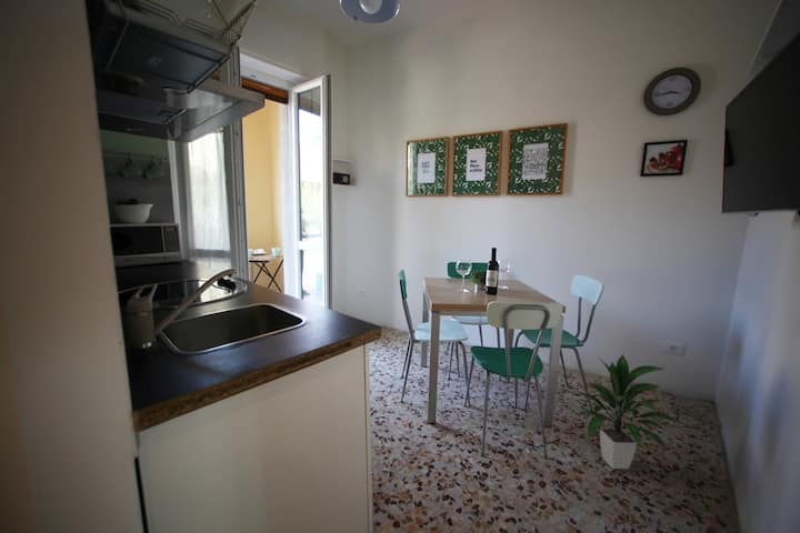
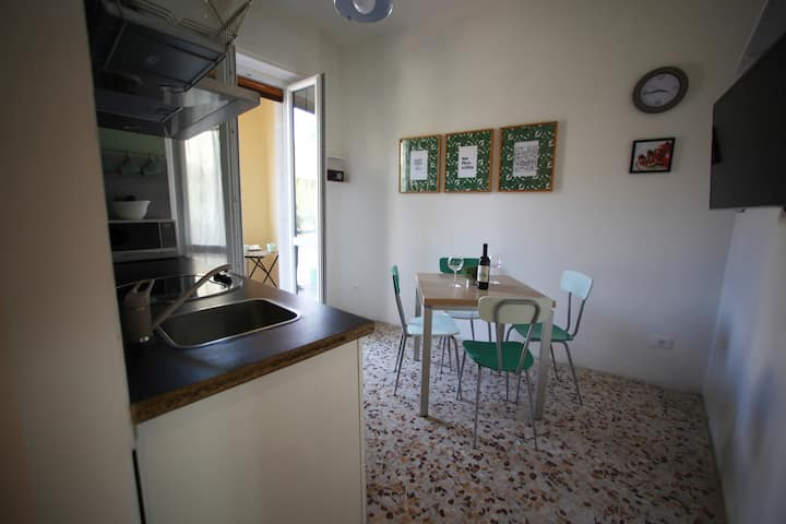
- indoor plant (619, 409)
